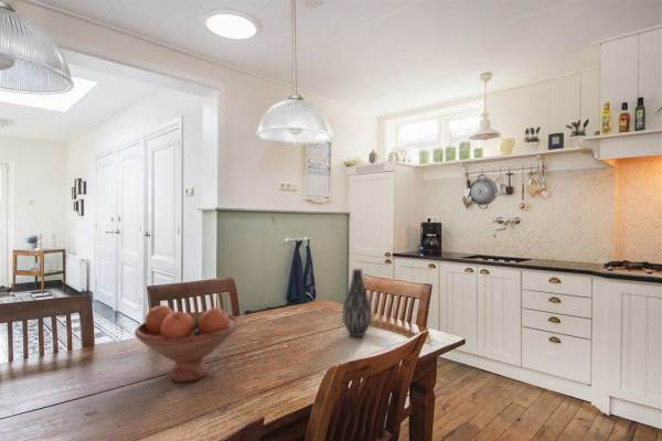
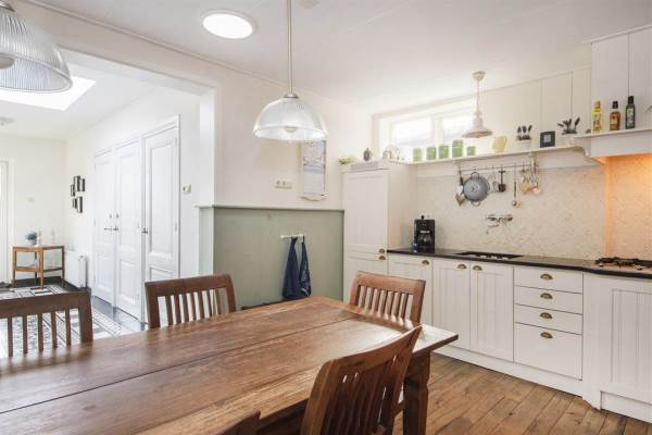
- vase (356, 301)
- fruit bowl (189, 340)
